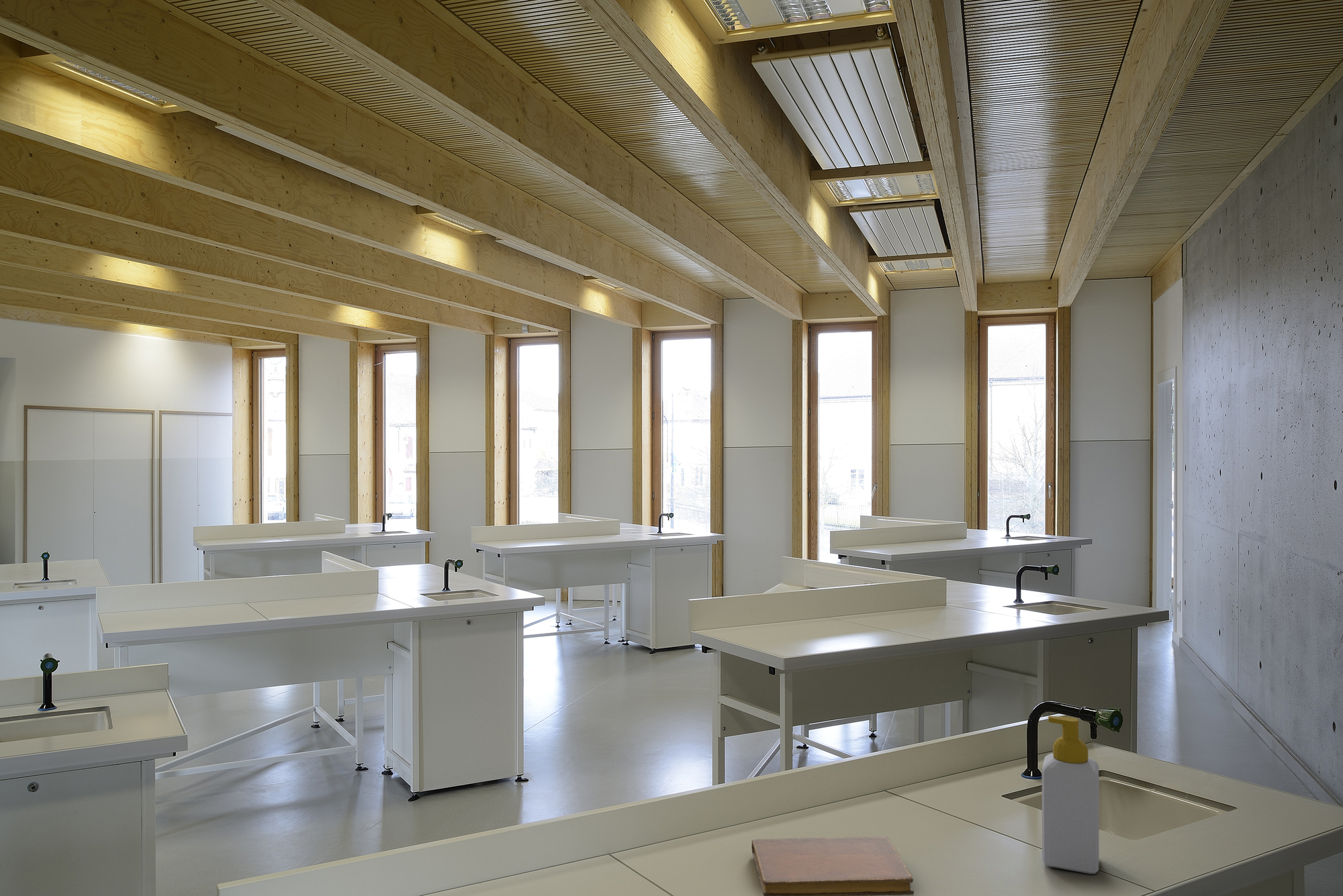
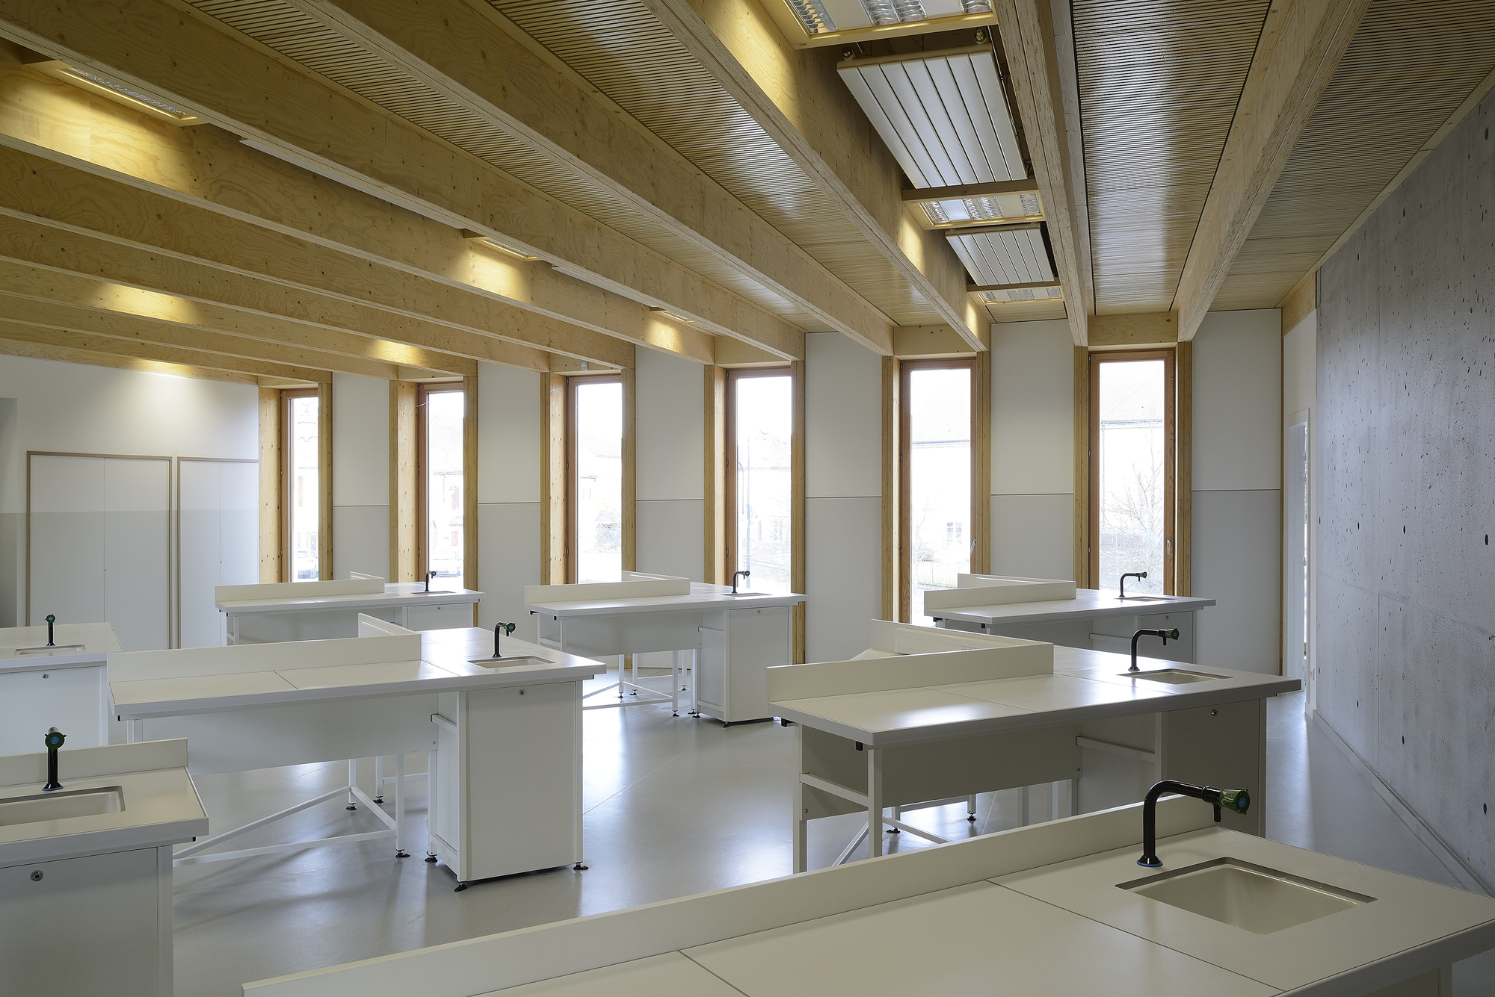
- soap bottle (1070, 790)
- notebook (829, 864)
